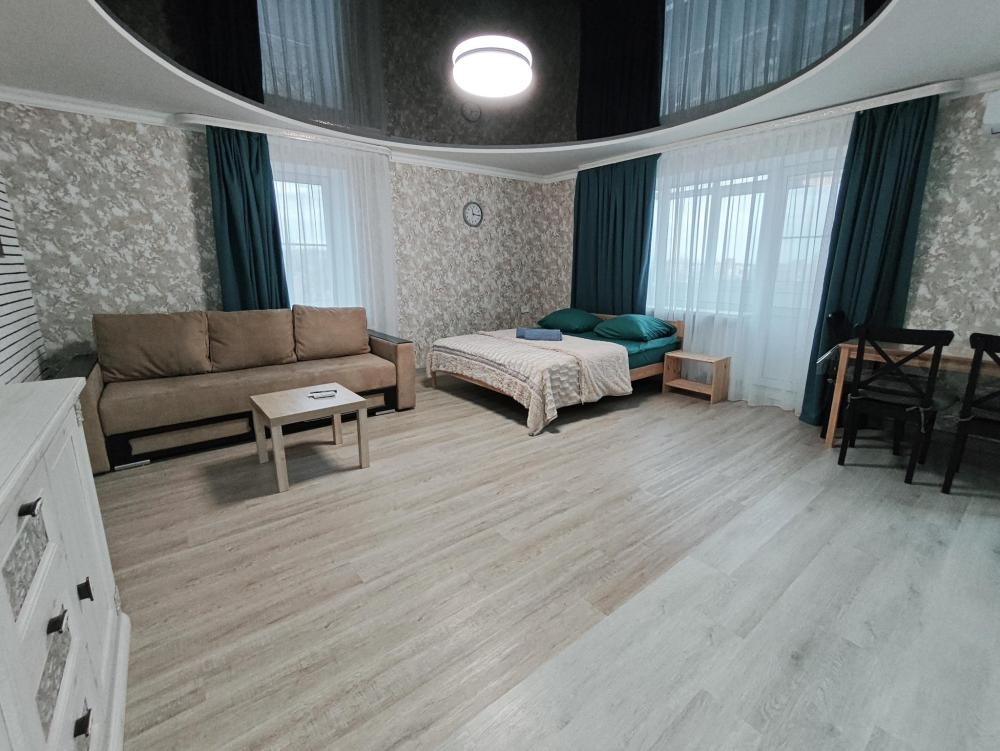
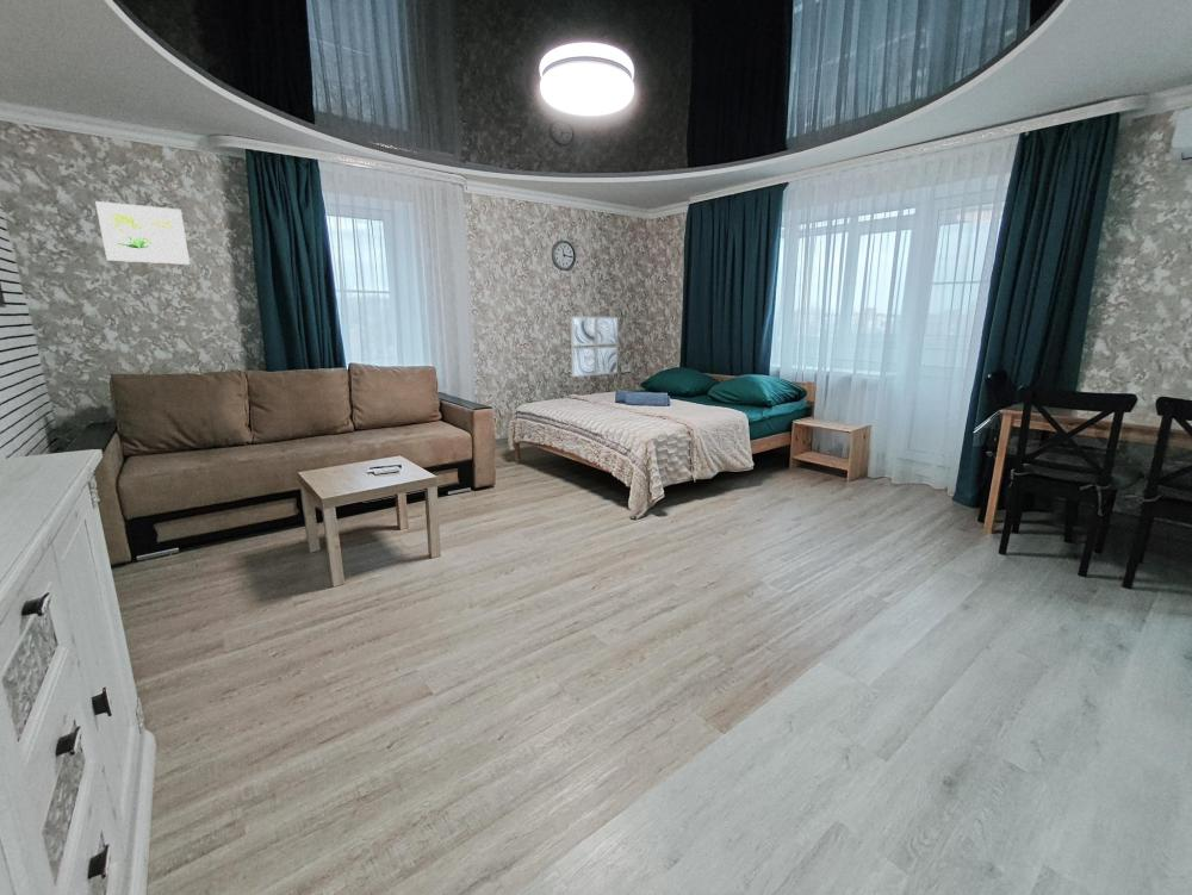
+ wall art (595, 344)
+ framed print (144, 234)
